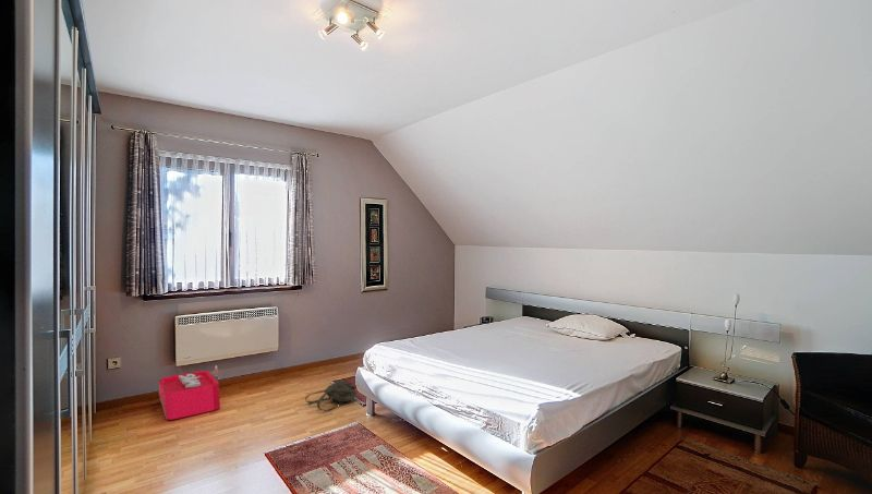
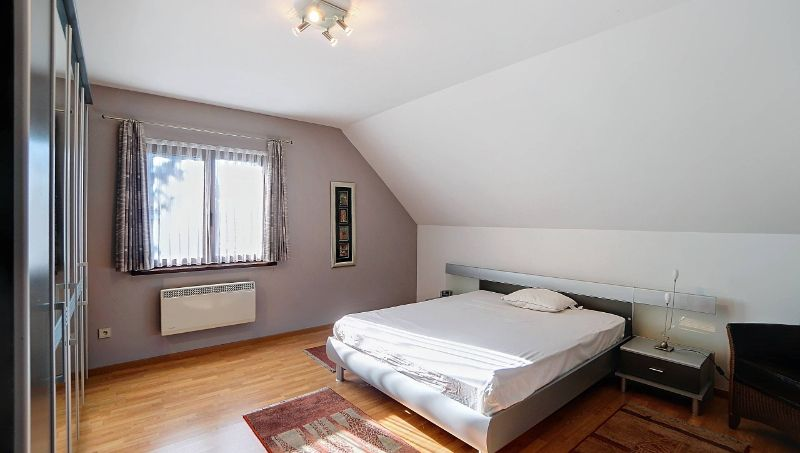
- storage bin (195, 389)
- backpack (334, 391)
